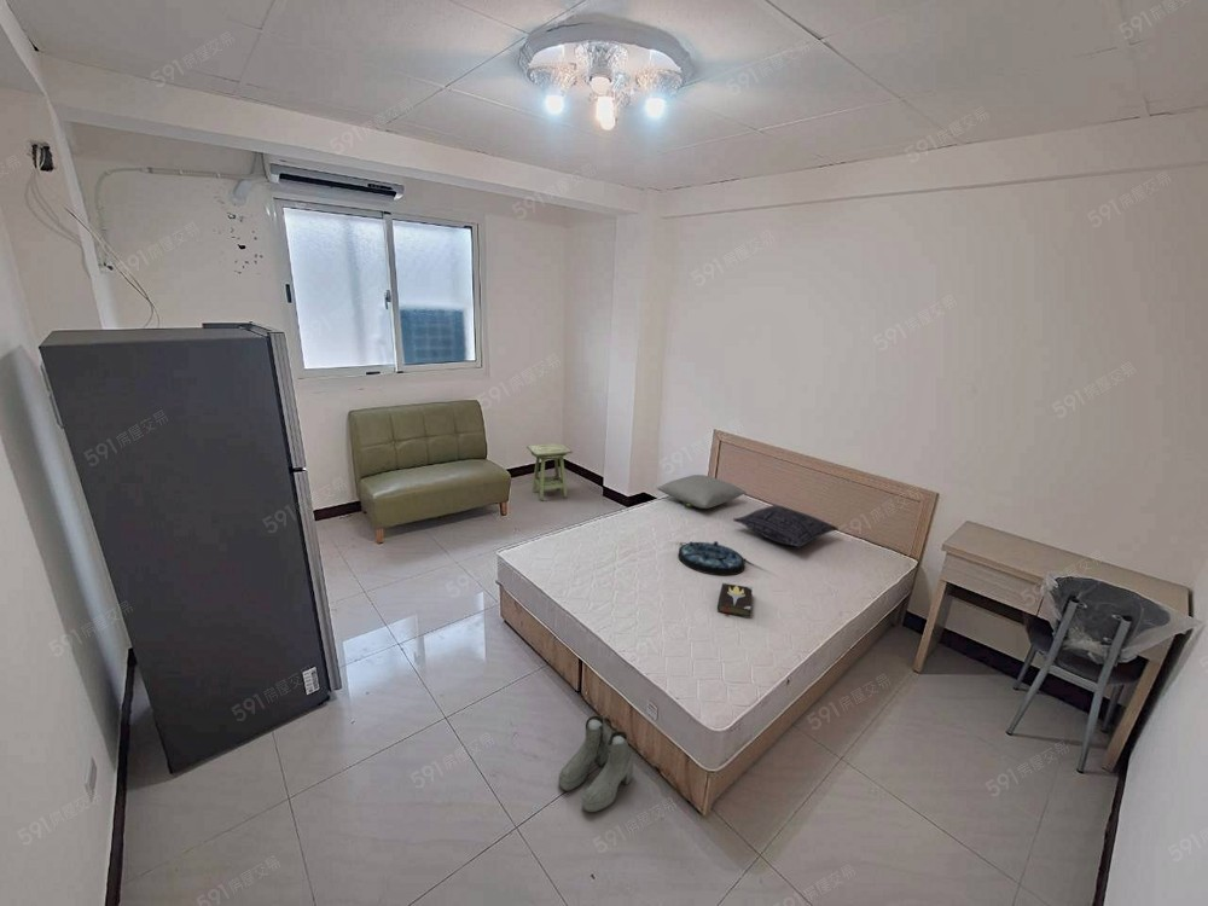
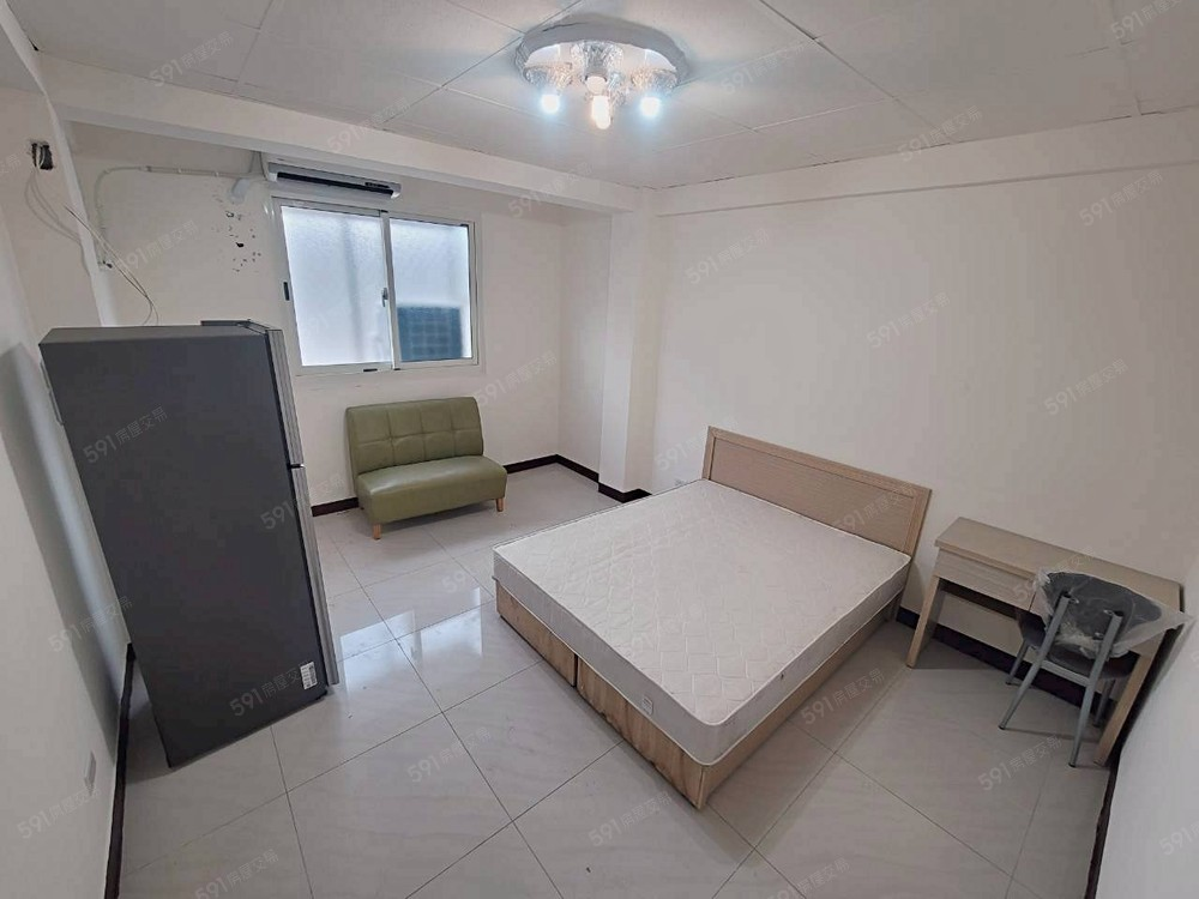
- side table (544, 471)
- pillow (701, 489)
- boots (597, 759)
- hardback book (734, 598)
- pillow (784, 524)
- serving tray (710, 553)
